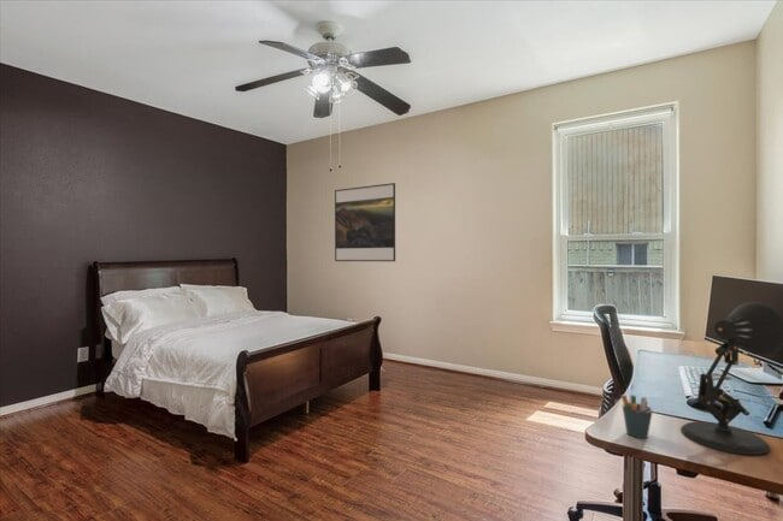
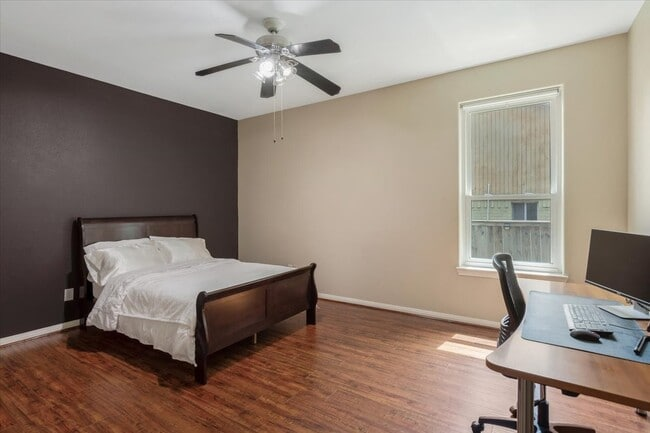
- desk lamp (725, 369)
- pen holder (636, 413)
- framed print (363, 224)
